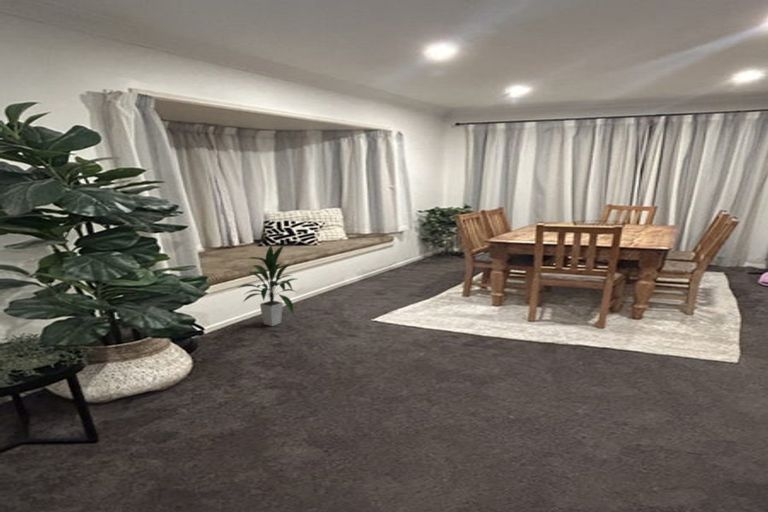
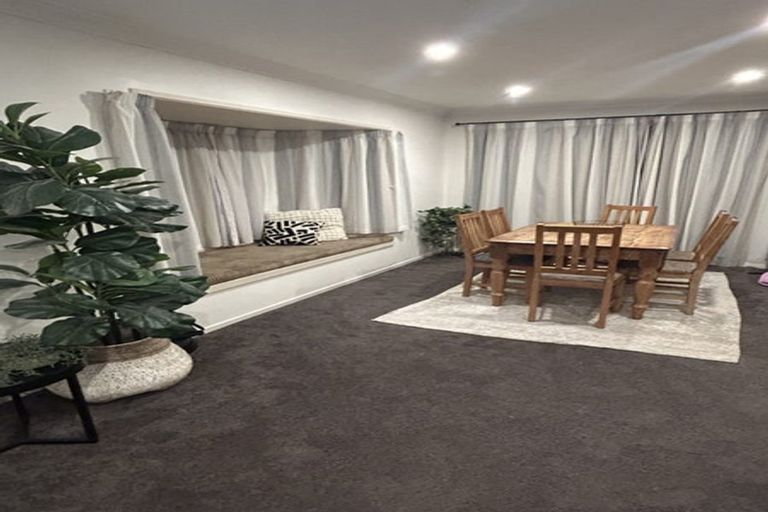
- indoor plant (271, 285)
